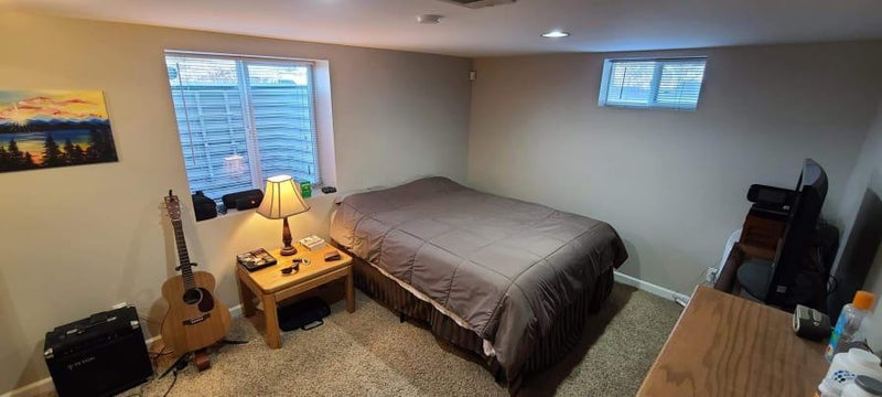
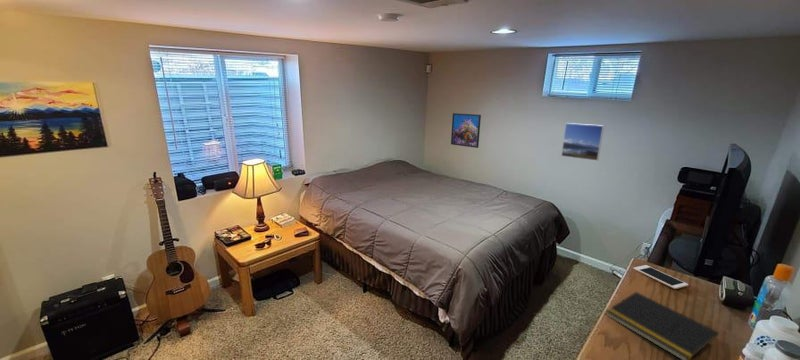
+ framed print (581, 141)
+ notepad (658, 322)
+ cell phone (659, 276)
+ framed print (465, 130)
